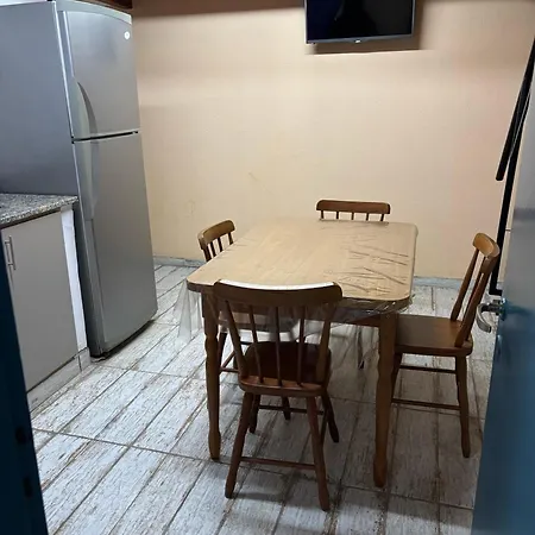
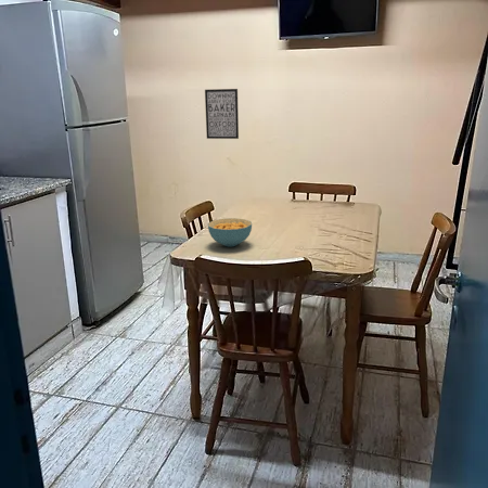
+ cereal bowl (230, 234)
+ wall art (221, 114)
